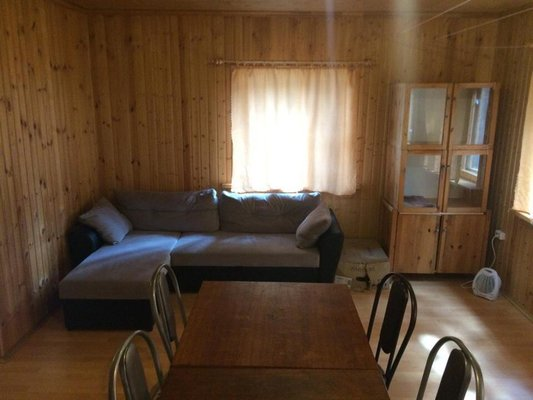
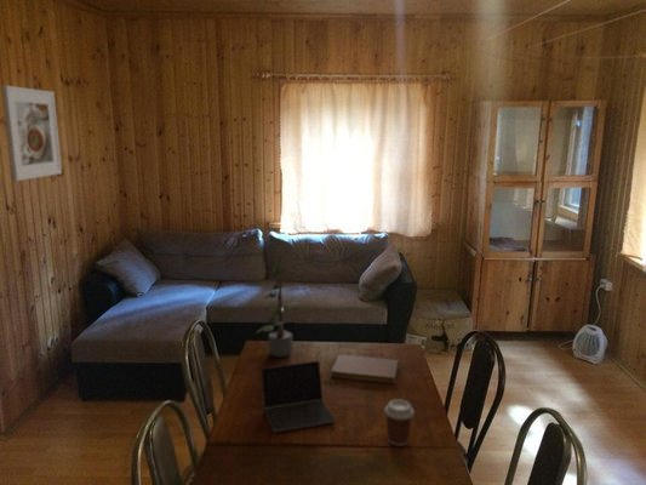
+ laptop computer (297, 394)
+ coffee cup (399, 422)
+ potted plant (273, 307)
+ notebook (365, 367)
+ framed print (34, 133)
